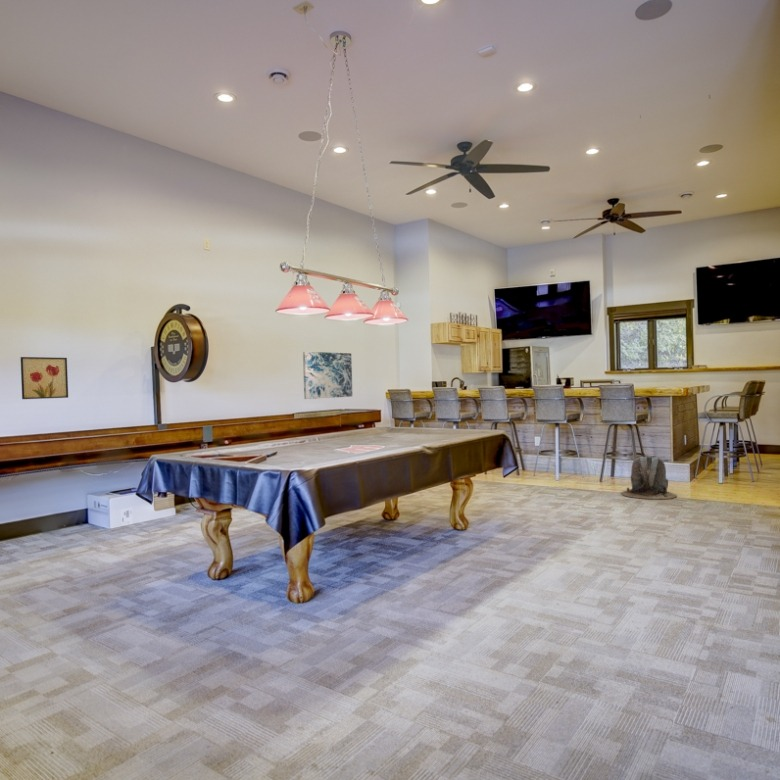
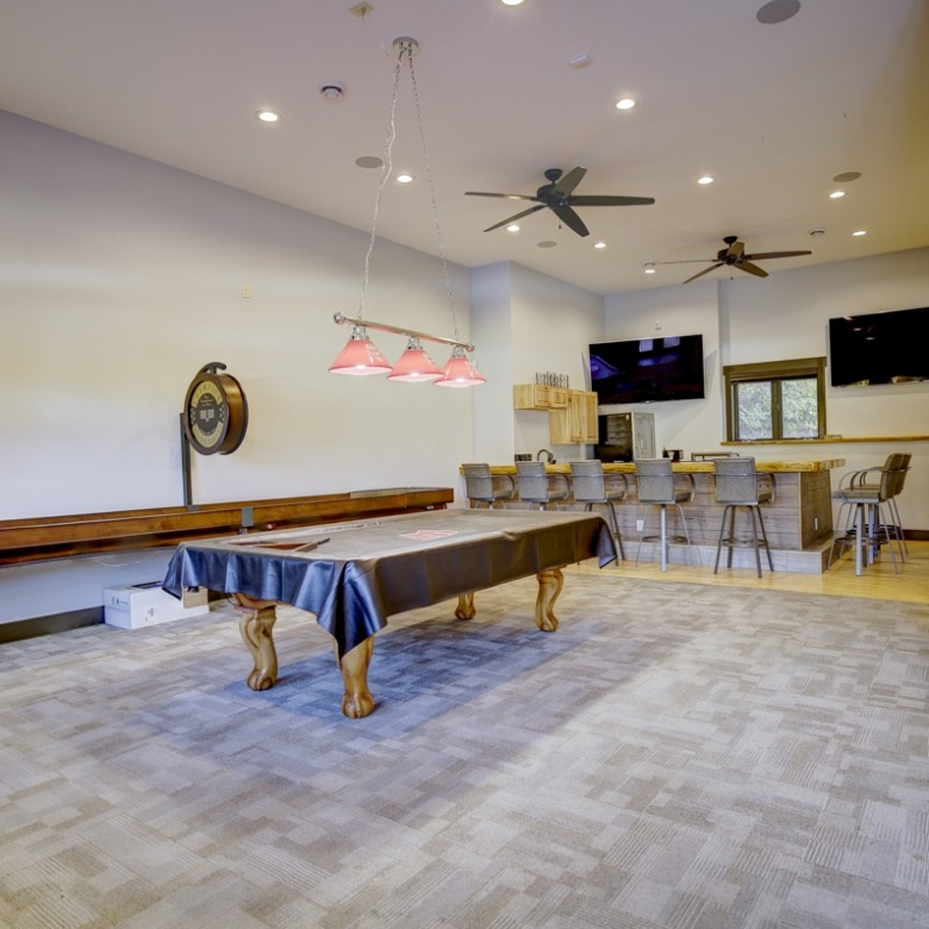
- wall art (328, 375)
- backpack (648, 474)
- wall art (44, 377)
